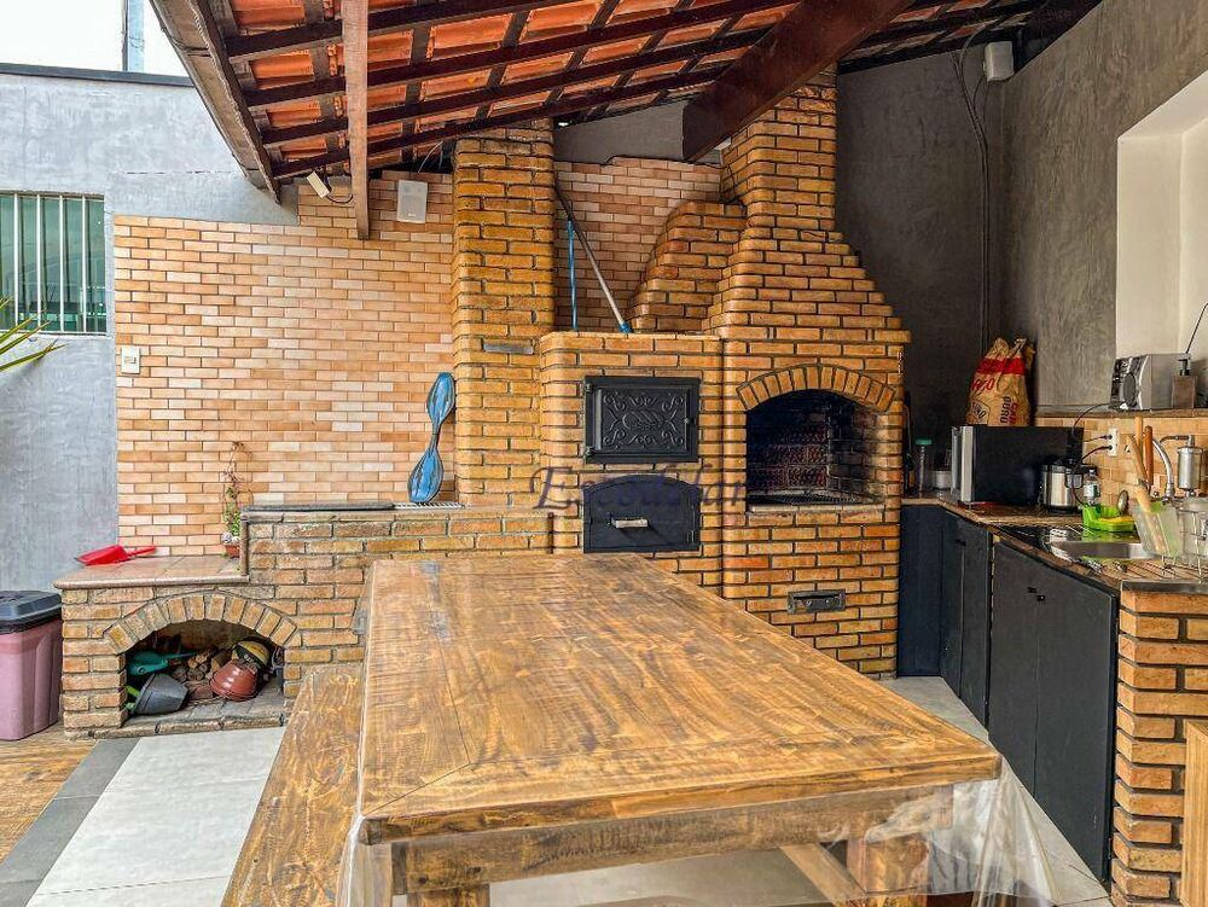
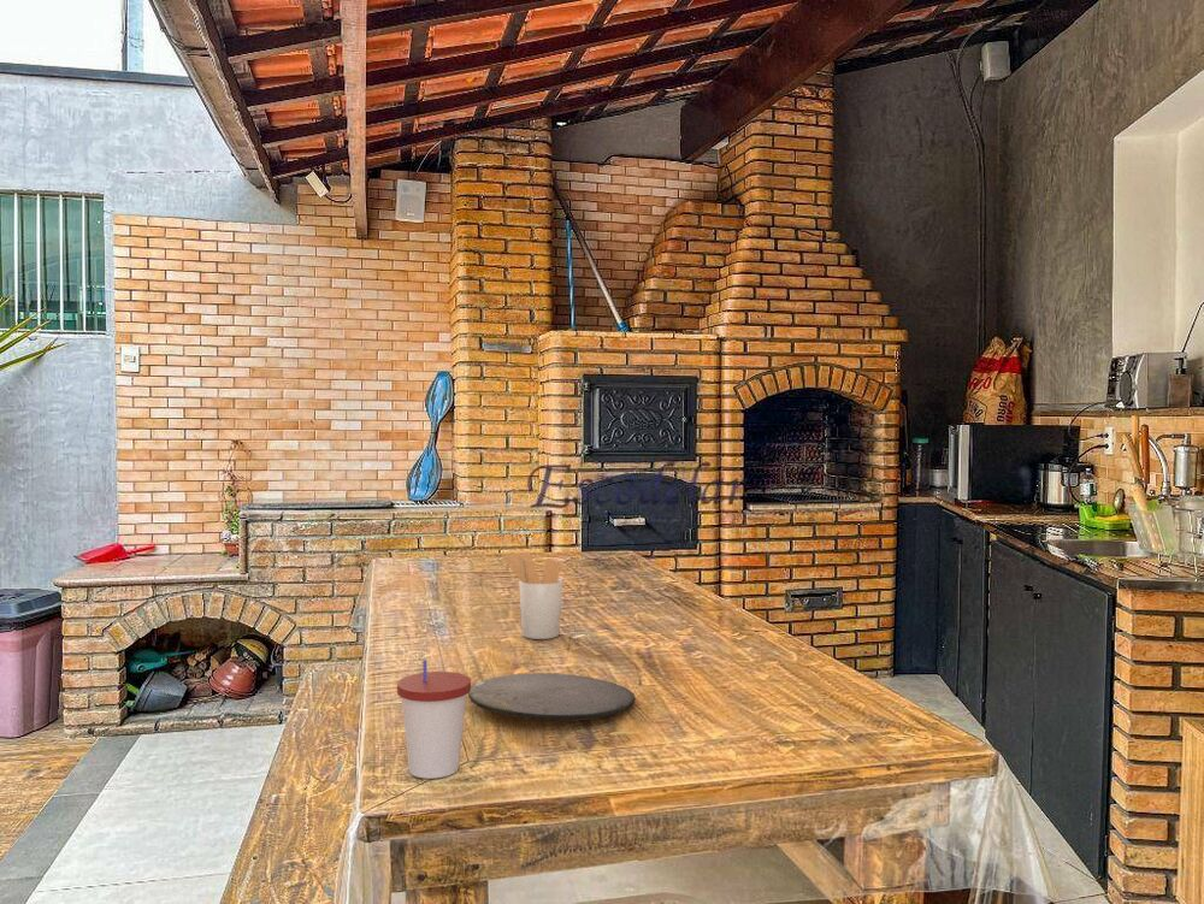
+ plate (551, 695)
+ utensil holder (532, 592)
+ cup (433, 714)
